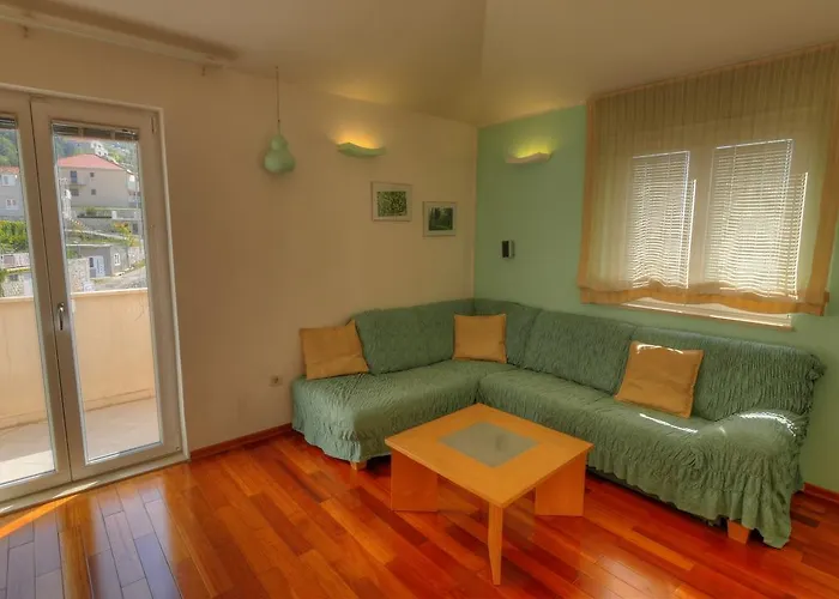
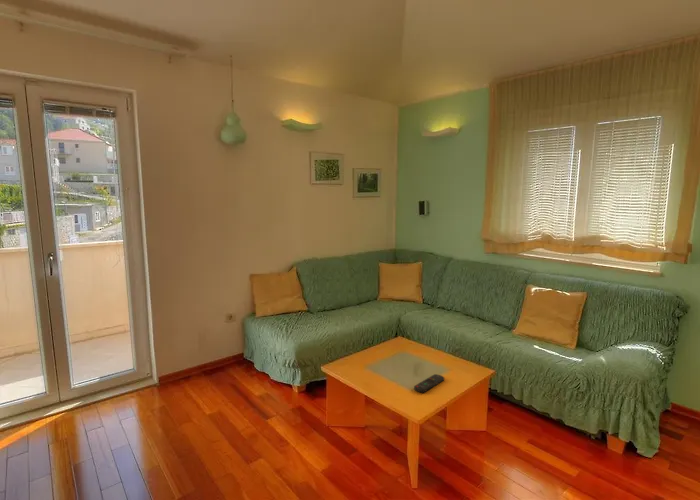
+ remote control (429, 382)
